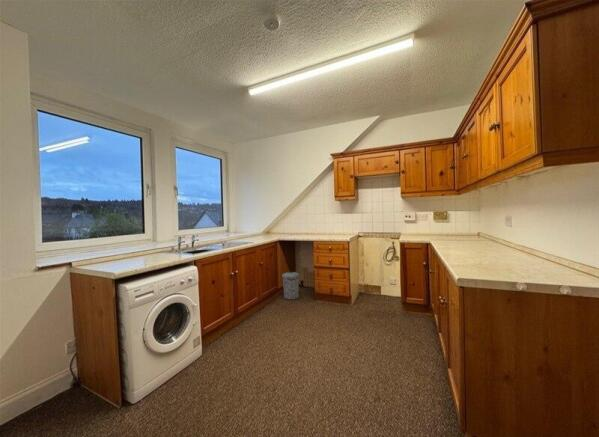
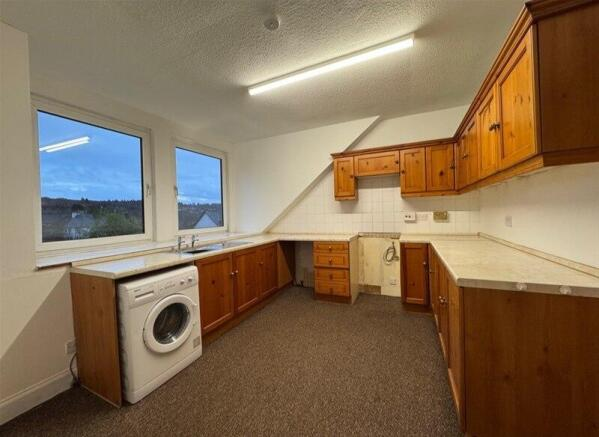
- trash can (290, 284)
